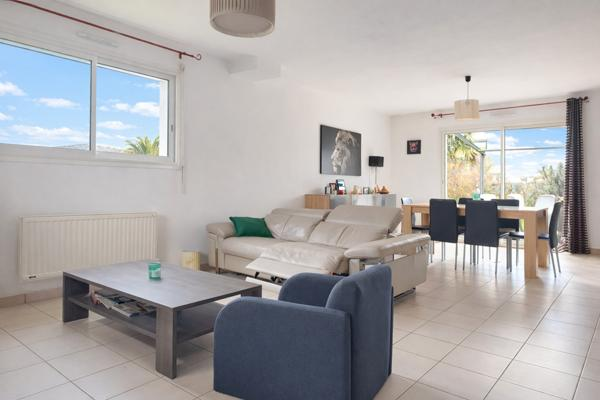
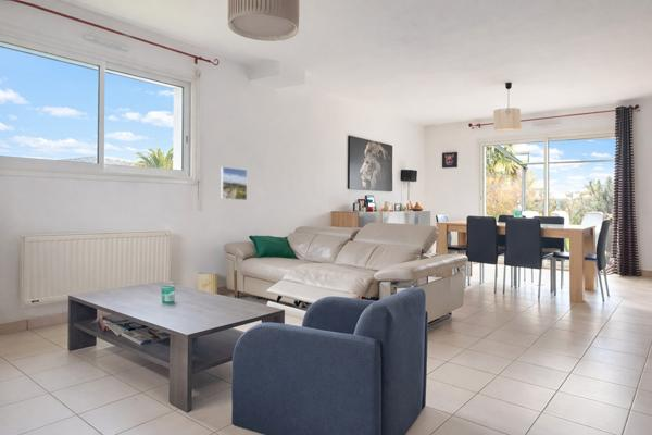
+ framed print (234, 184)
